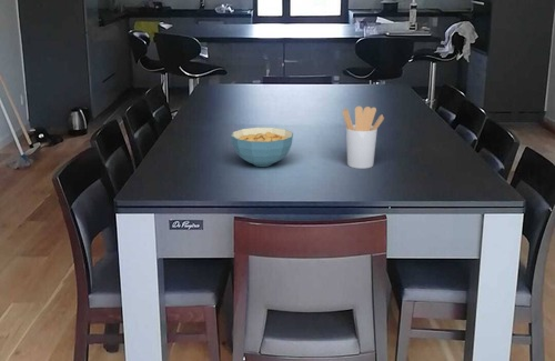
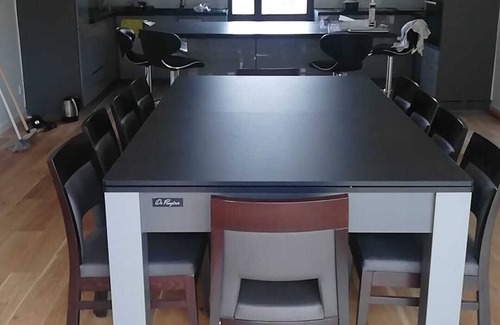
- cereal bowl (262, 149)
- utensil holder (362, 136)
